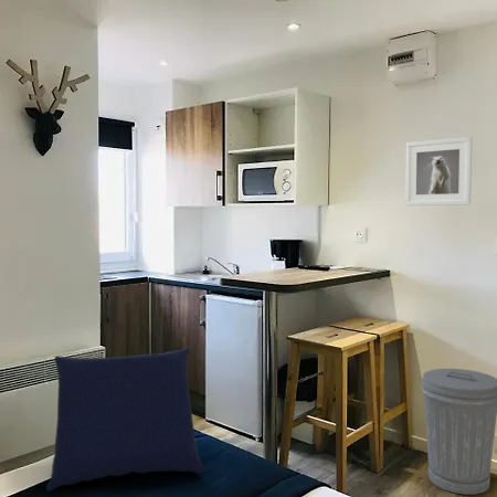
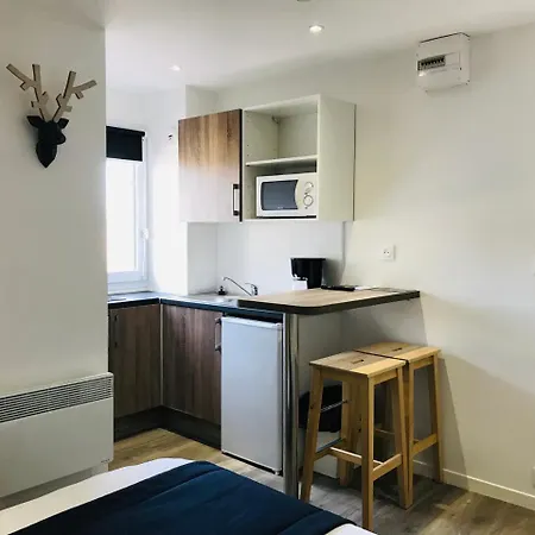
- trash can (459, 426)
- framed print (437, 172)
- cushion (125, 412)
